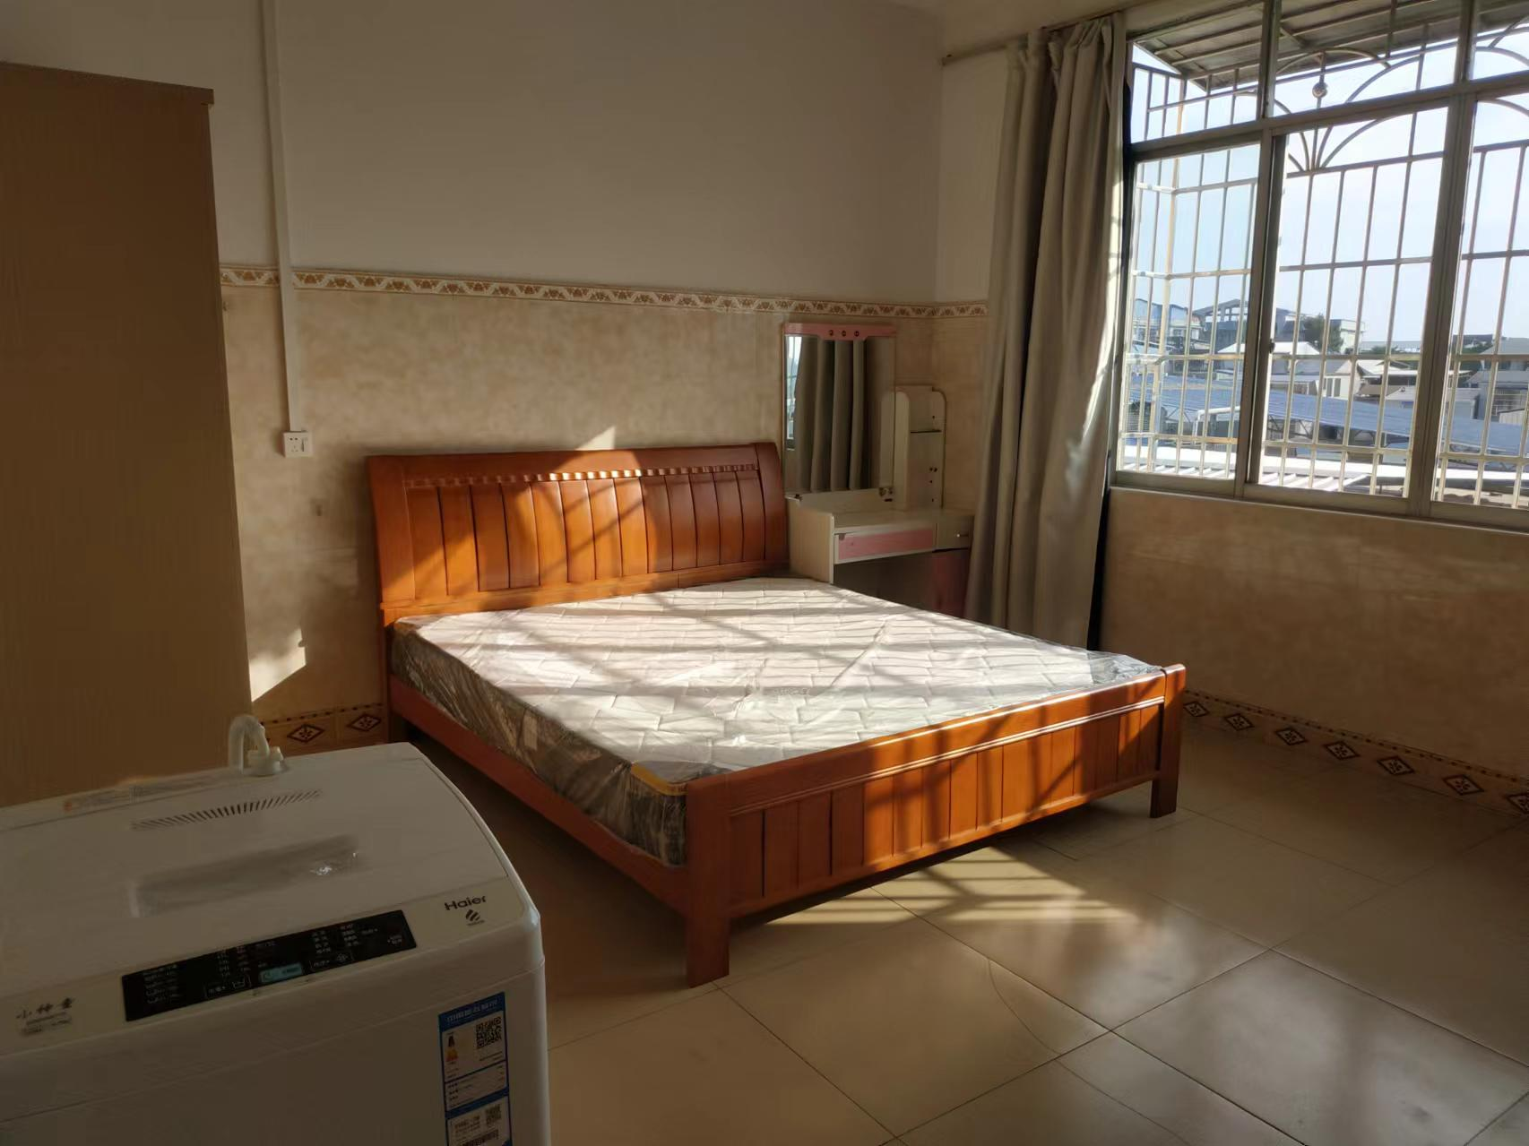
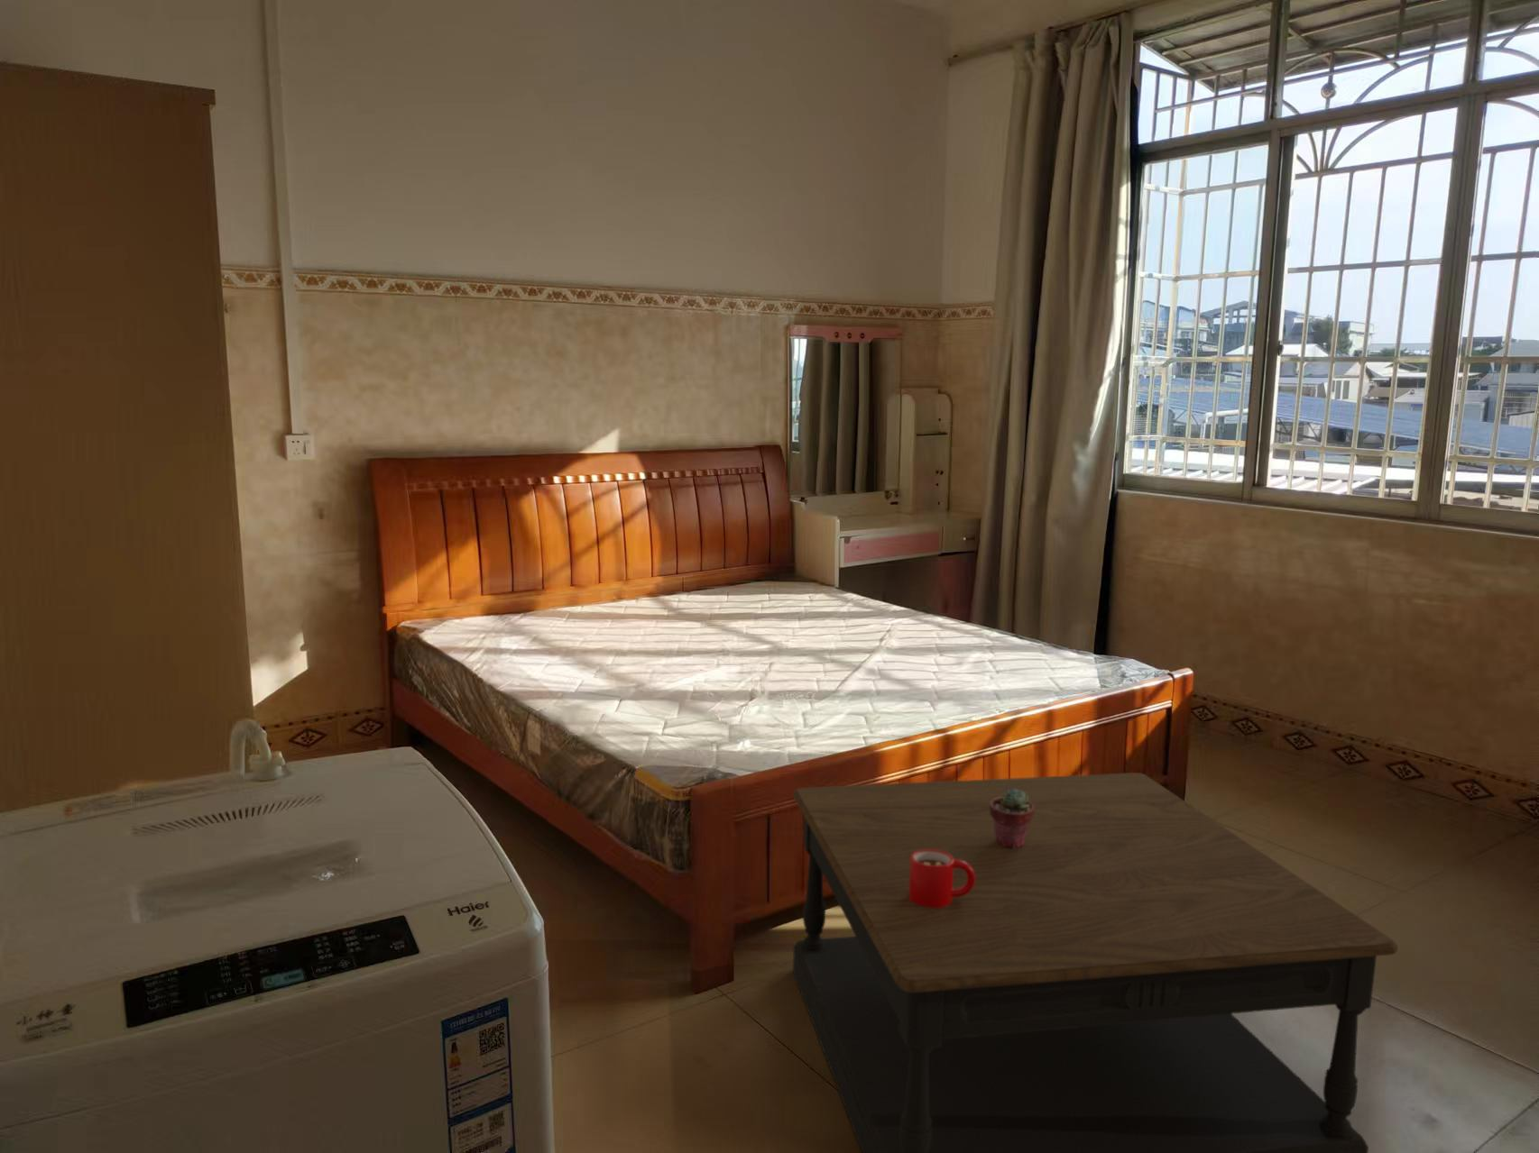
+ coffee table (1043, 958)
+ potted succulent (1012, 815)
+ mug (942, 876)
